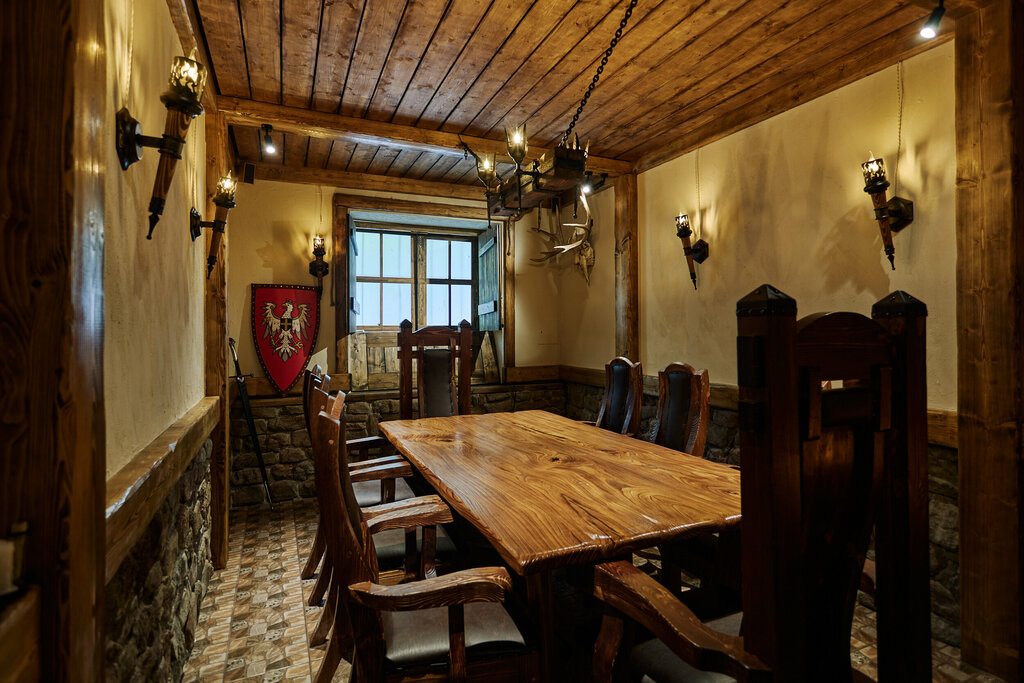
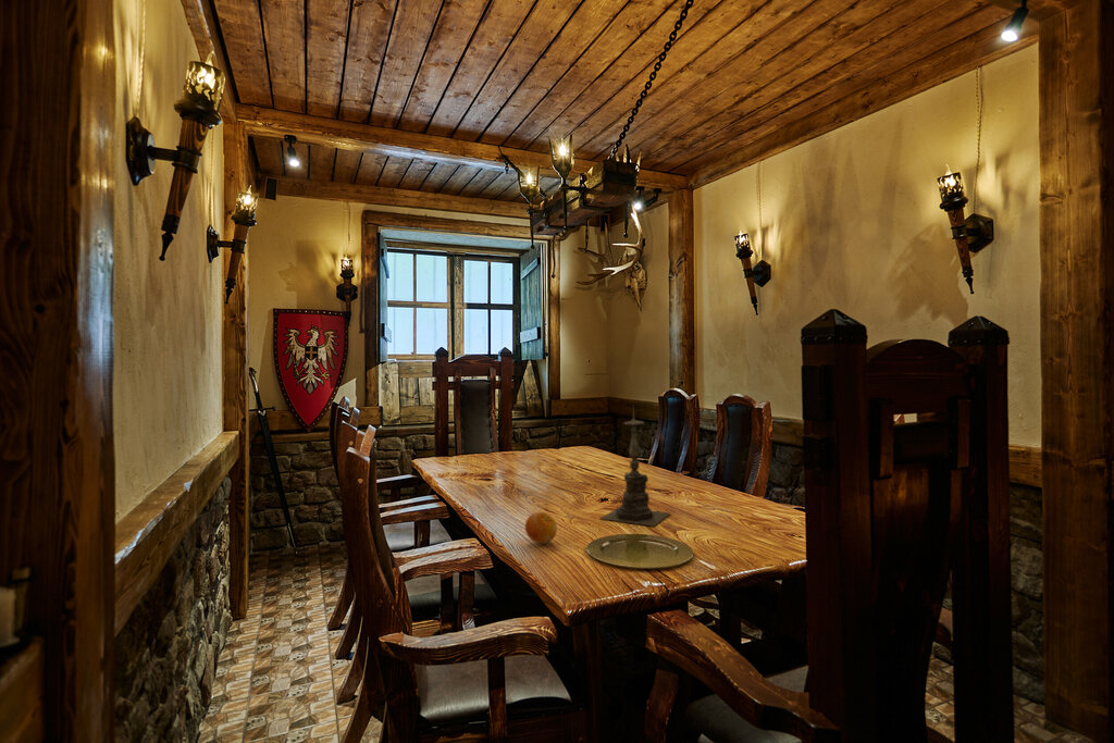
+ fruit (541, 527)
+ plate (639, 549)
+ candle holder (634, 460)
